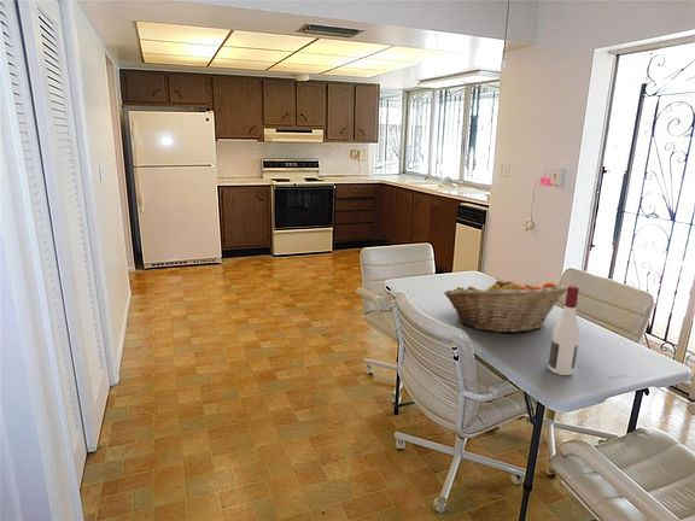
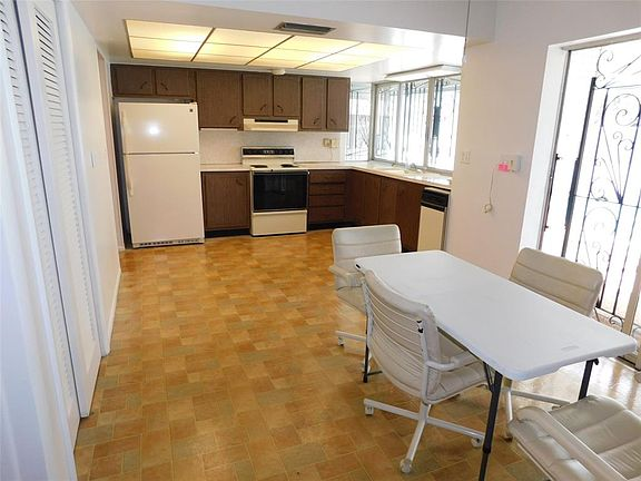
- alcohol (566, 329)
- fruit basket (503, 299)
